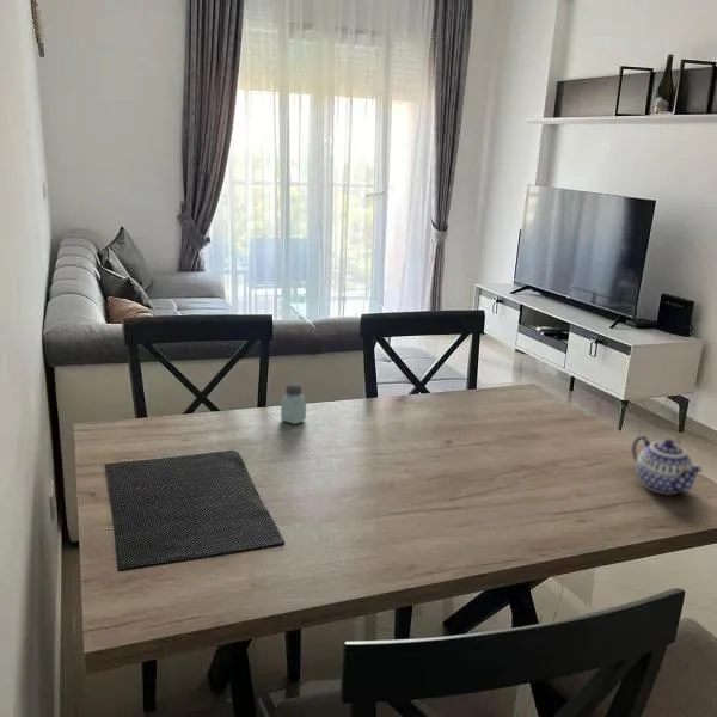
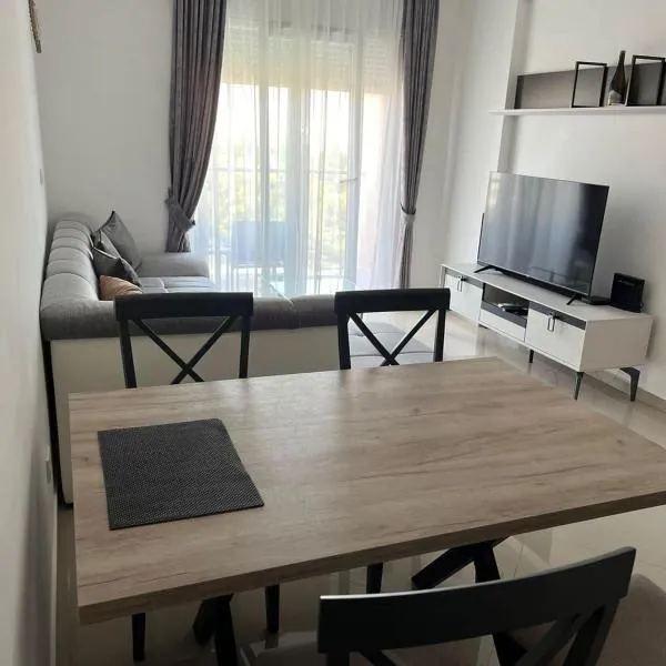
- saltshaker (293, 403)
- teapot (664, 462)
